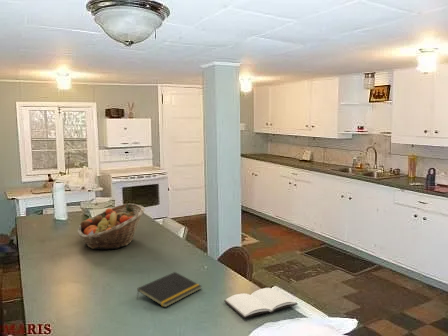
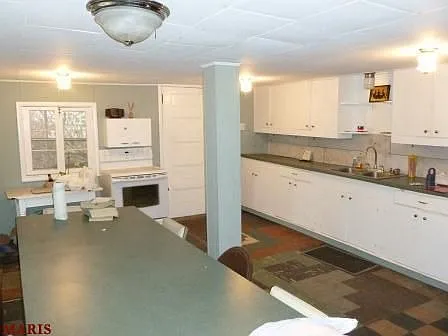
- book (260, 301)
- fruit basket (111, 225)
- notepad (170, 288)
